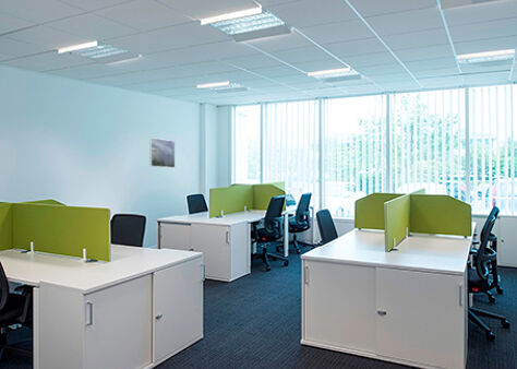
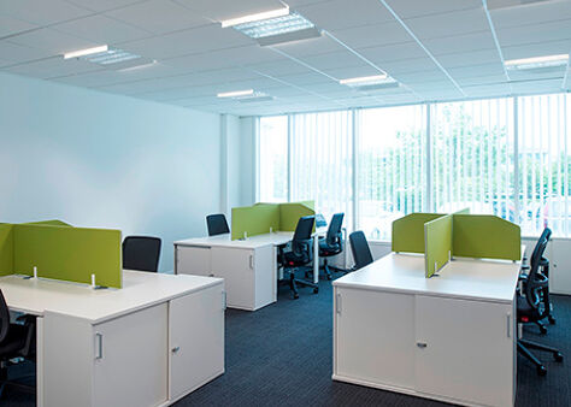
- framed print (163, 153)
